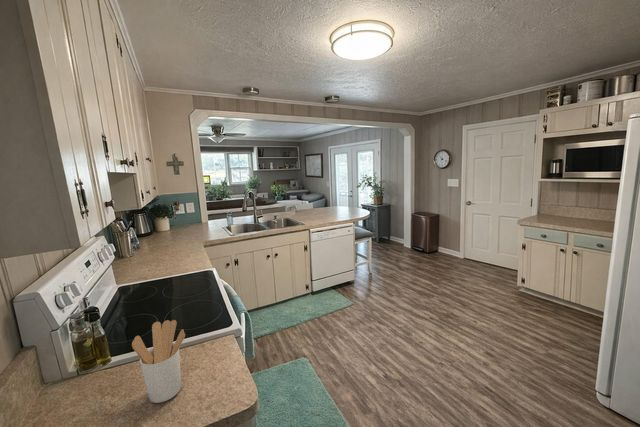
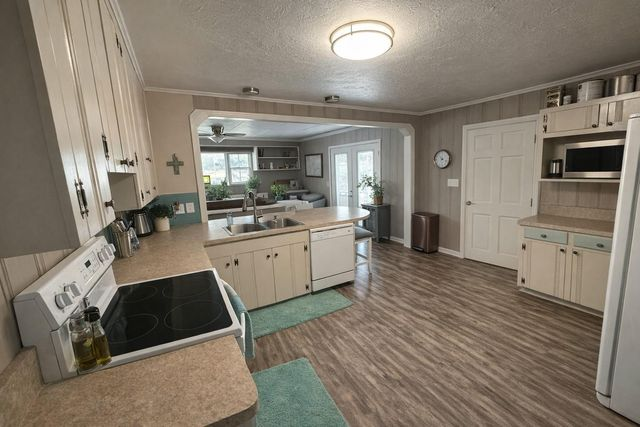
- utensil holder (163, 357)
